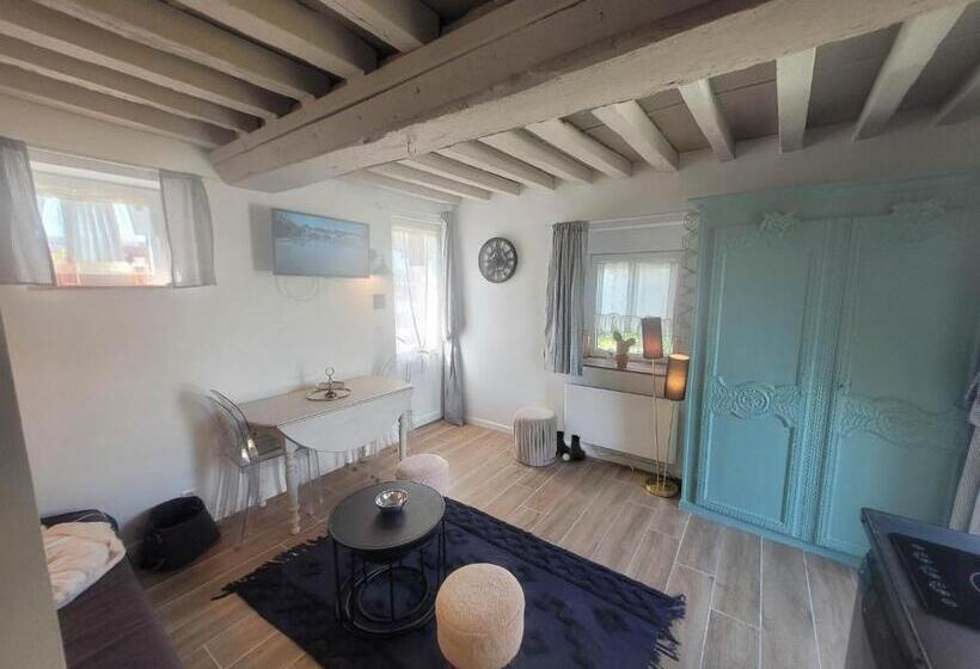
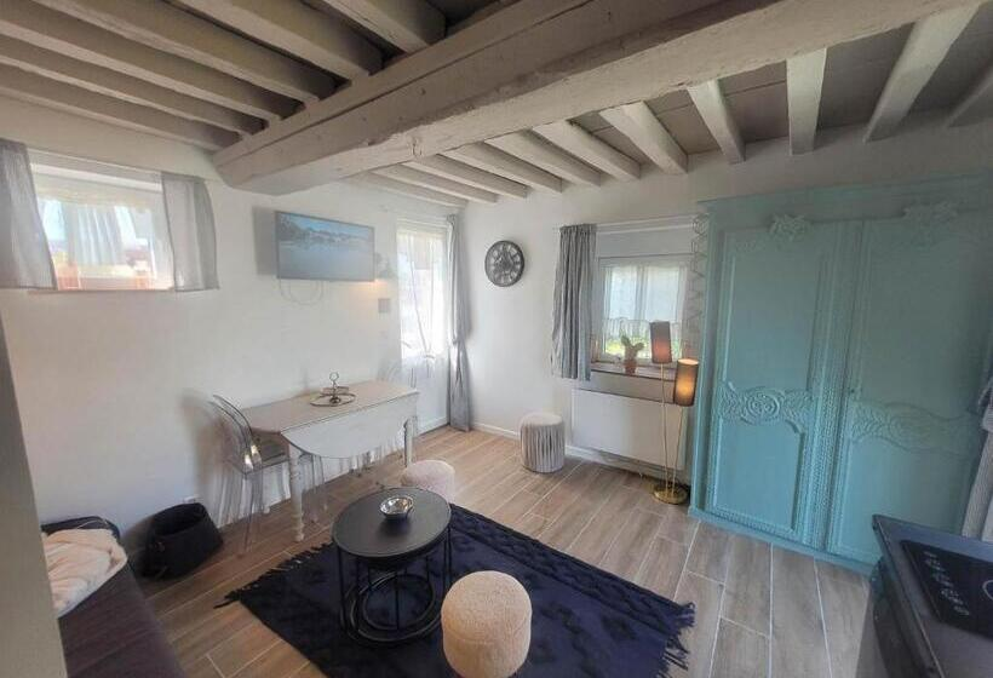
- boots (571, 443)
